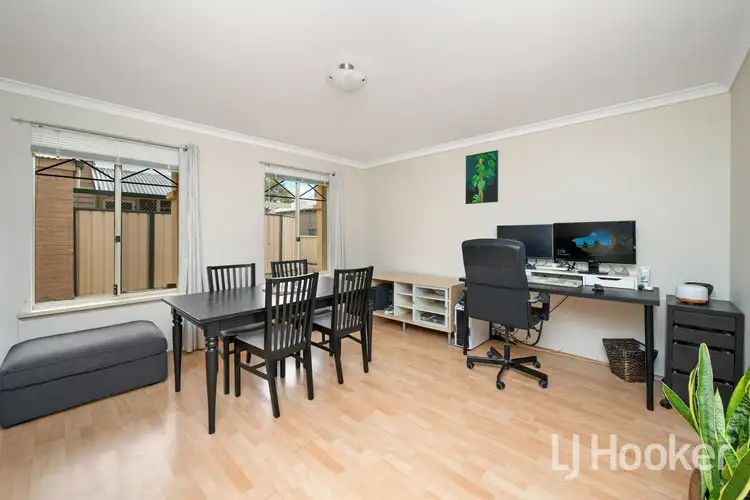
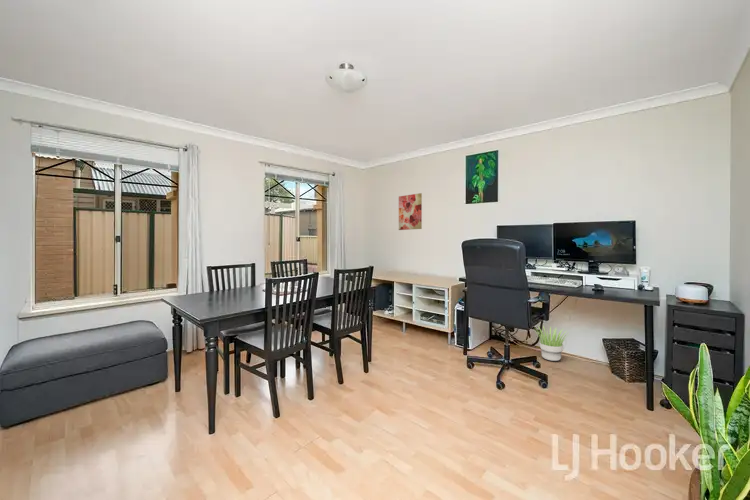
+ wall art (409, 212)
+ potted plant (550, 344)
